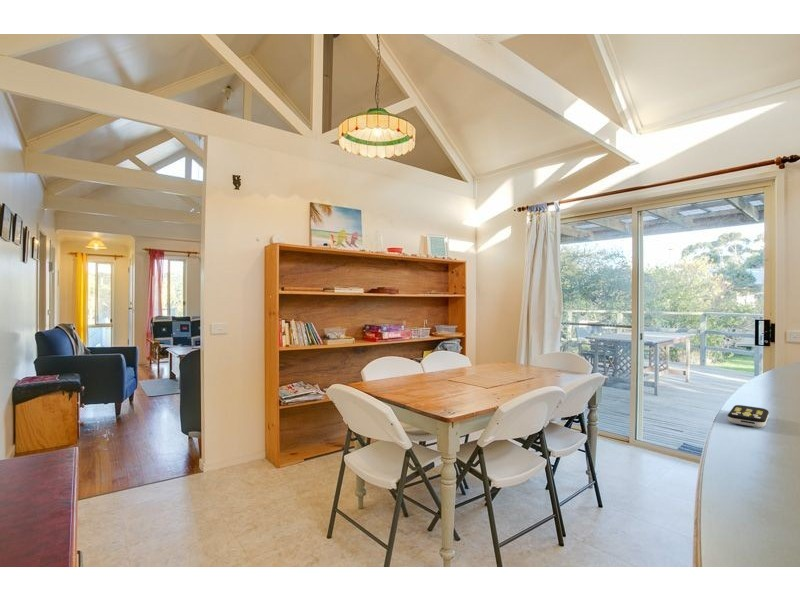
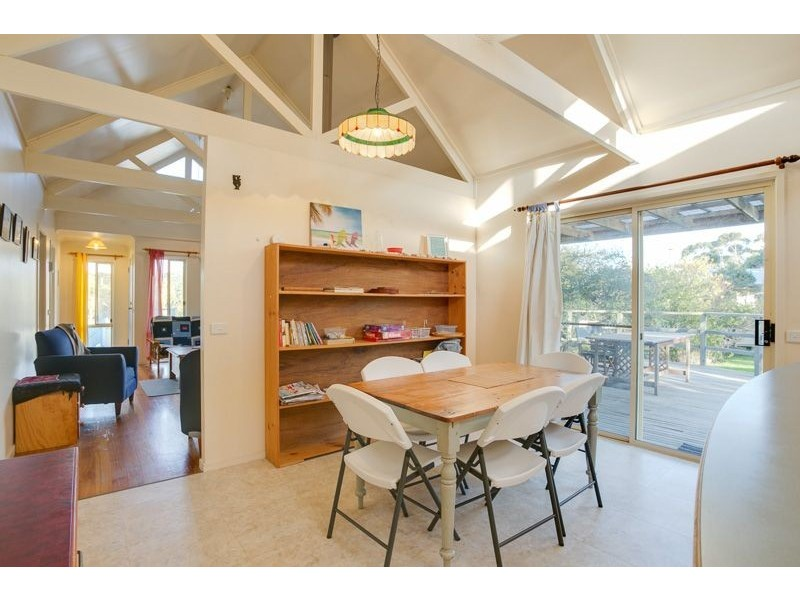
- remote control (748, 415)
